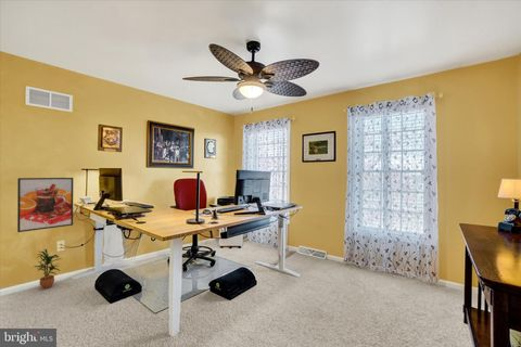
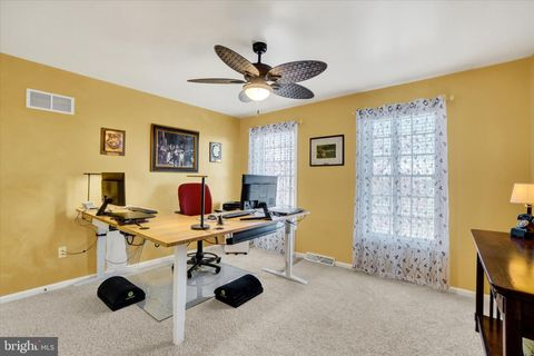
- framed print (47, 203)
- potted plant (48, 267)
